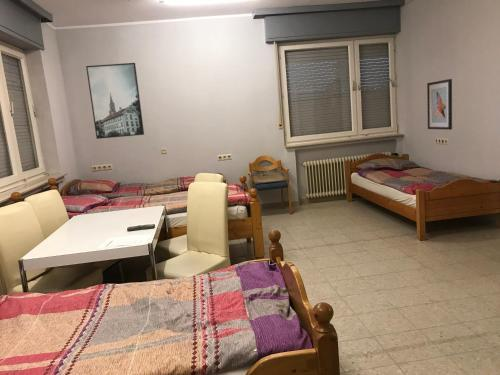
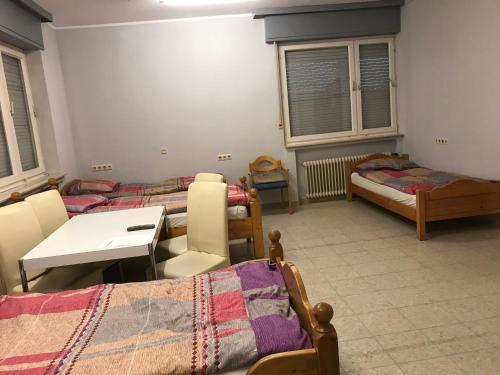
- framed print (115, 101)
- wall art (439, 105)
